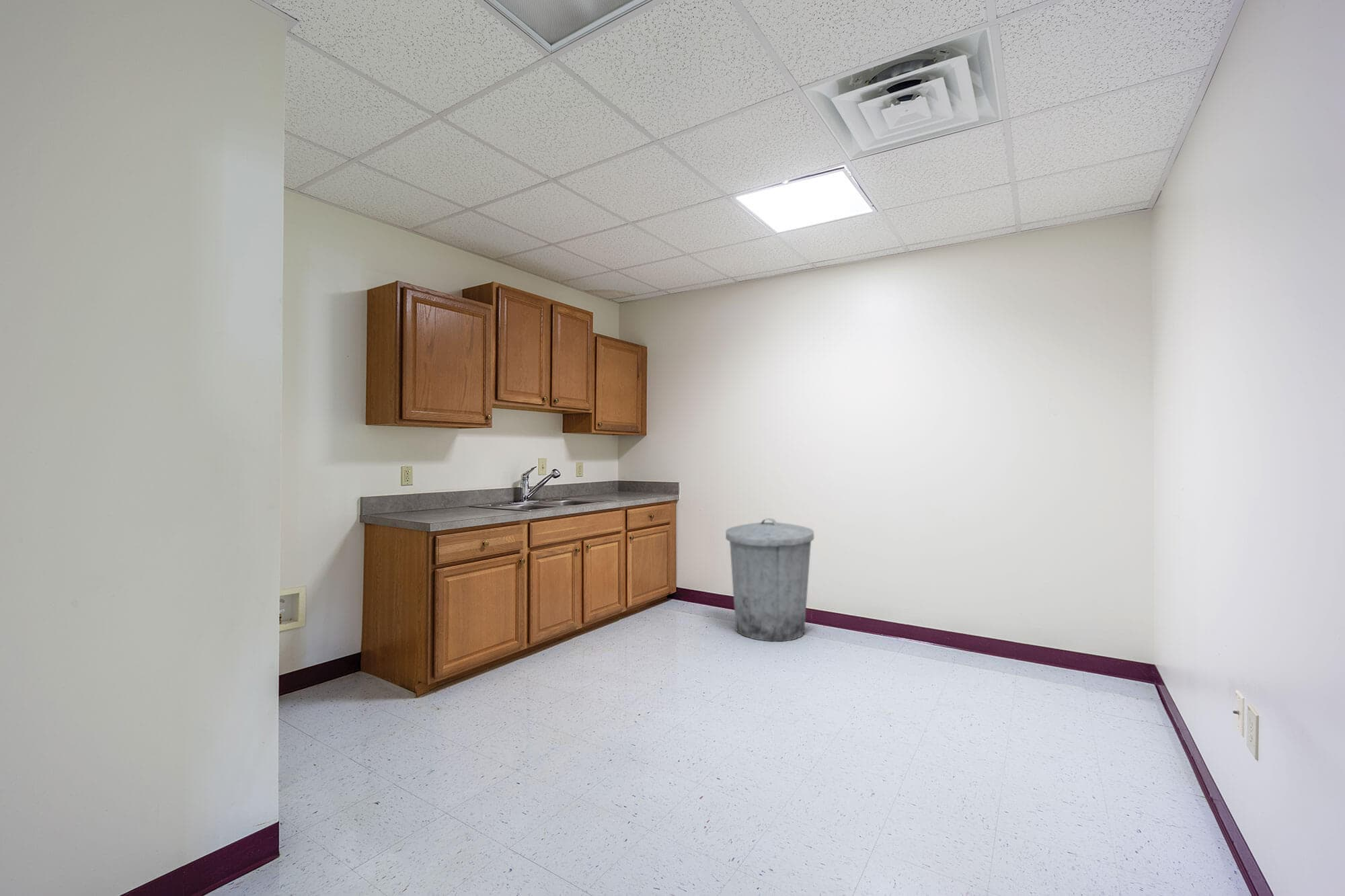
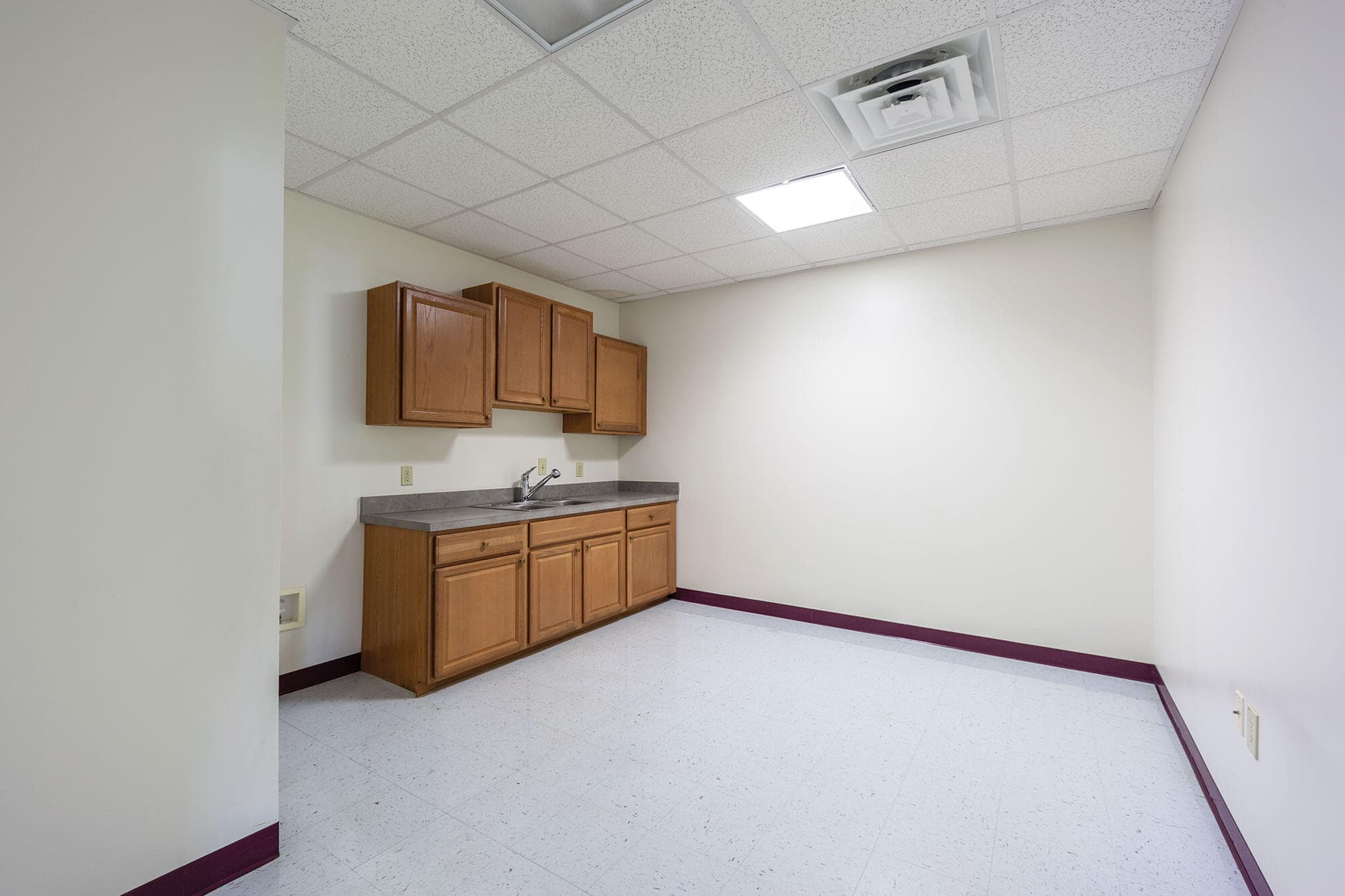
- trash can (769, 574)
